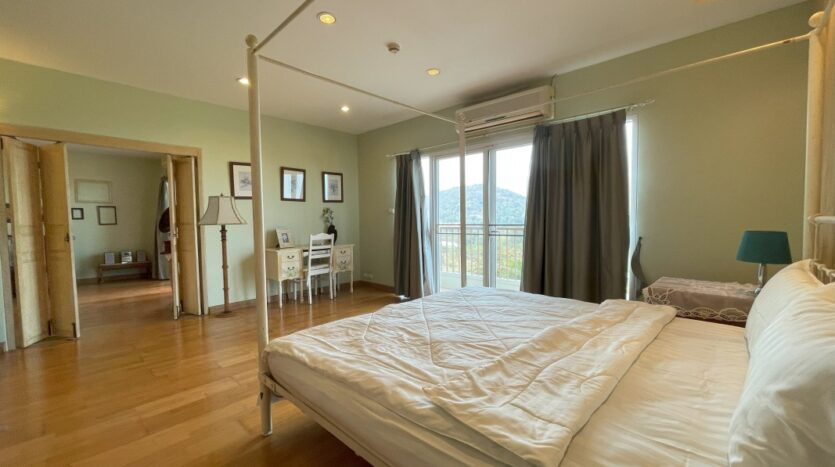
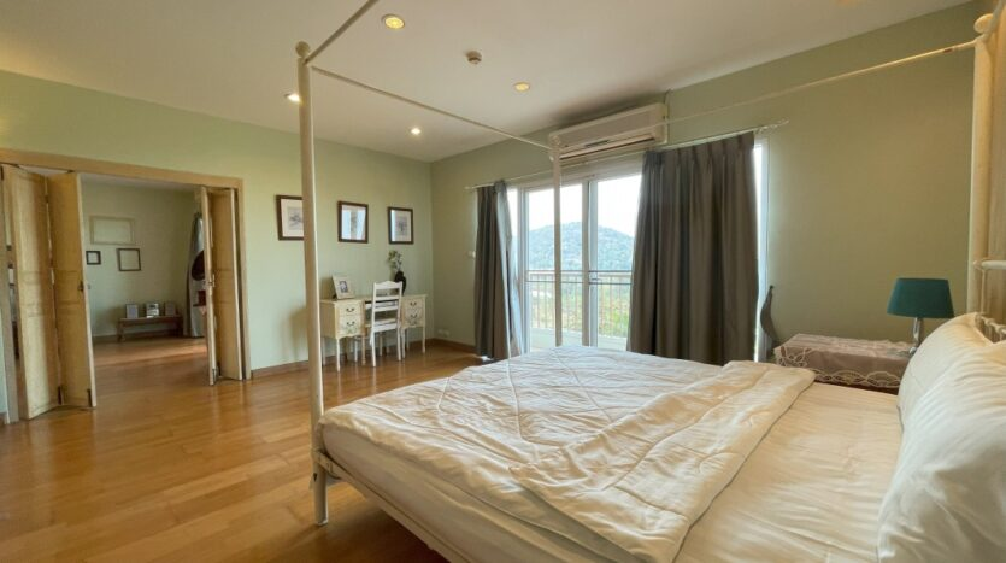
- floor lamp (224, 254)
